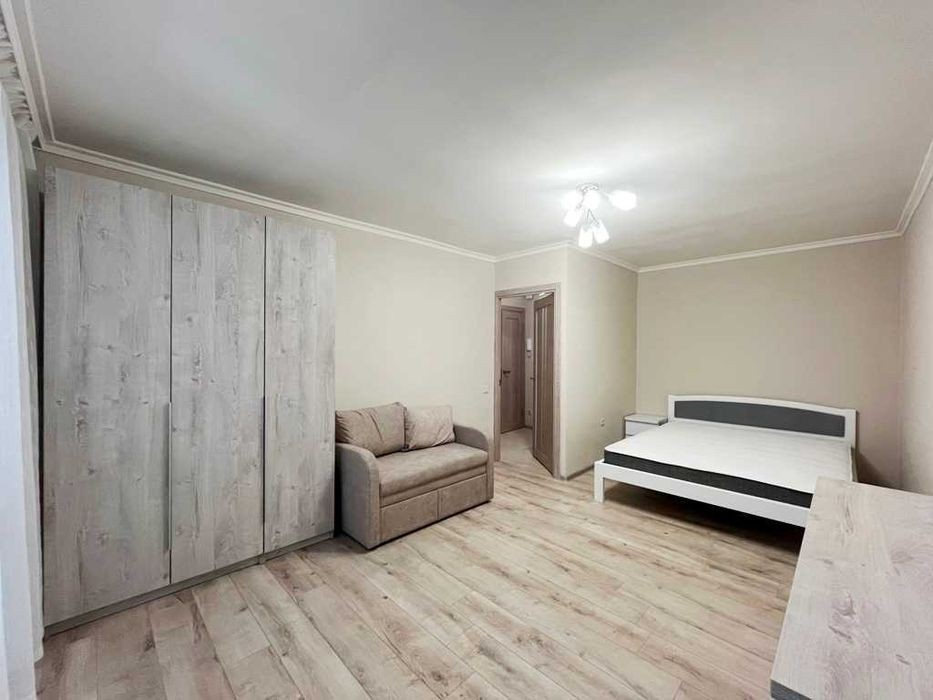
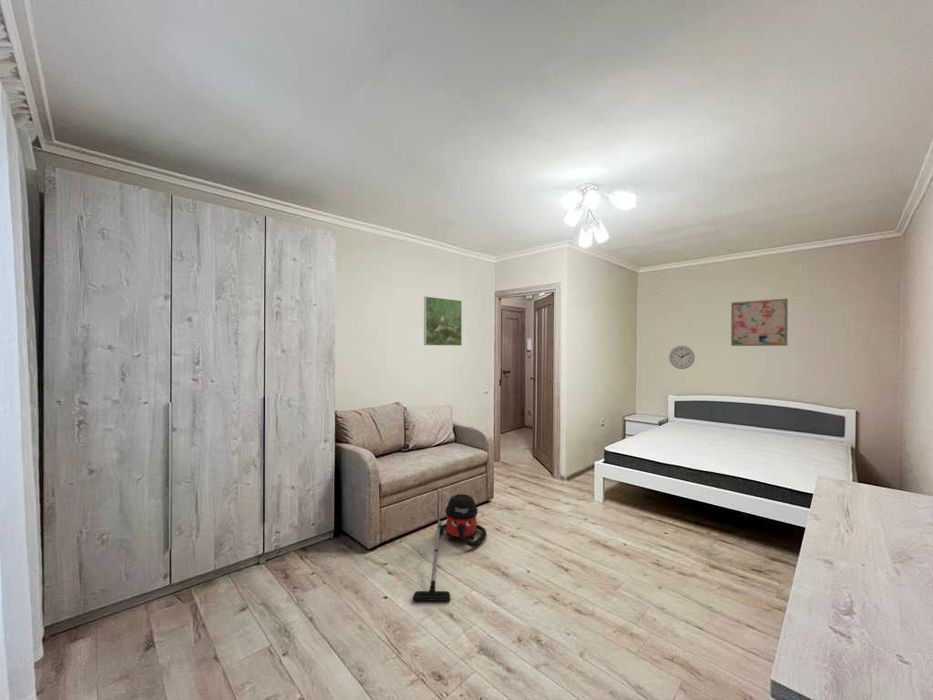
+ wall art (758, 323)
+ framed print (443, 322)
+ wall clock (681, 357)
+ vacuum cleaner (449, 534)
